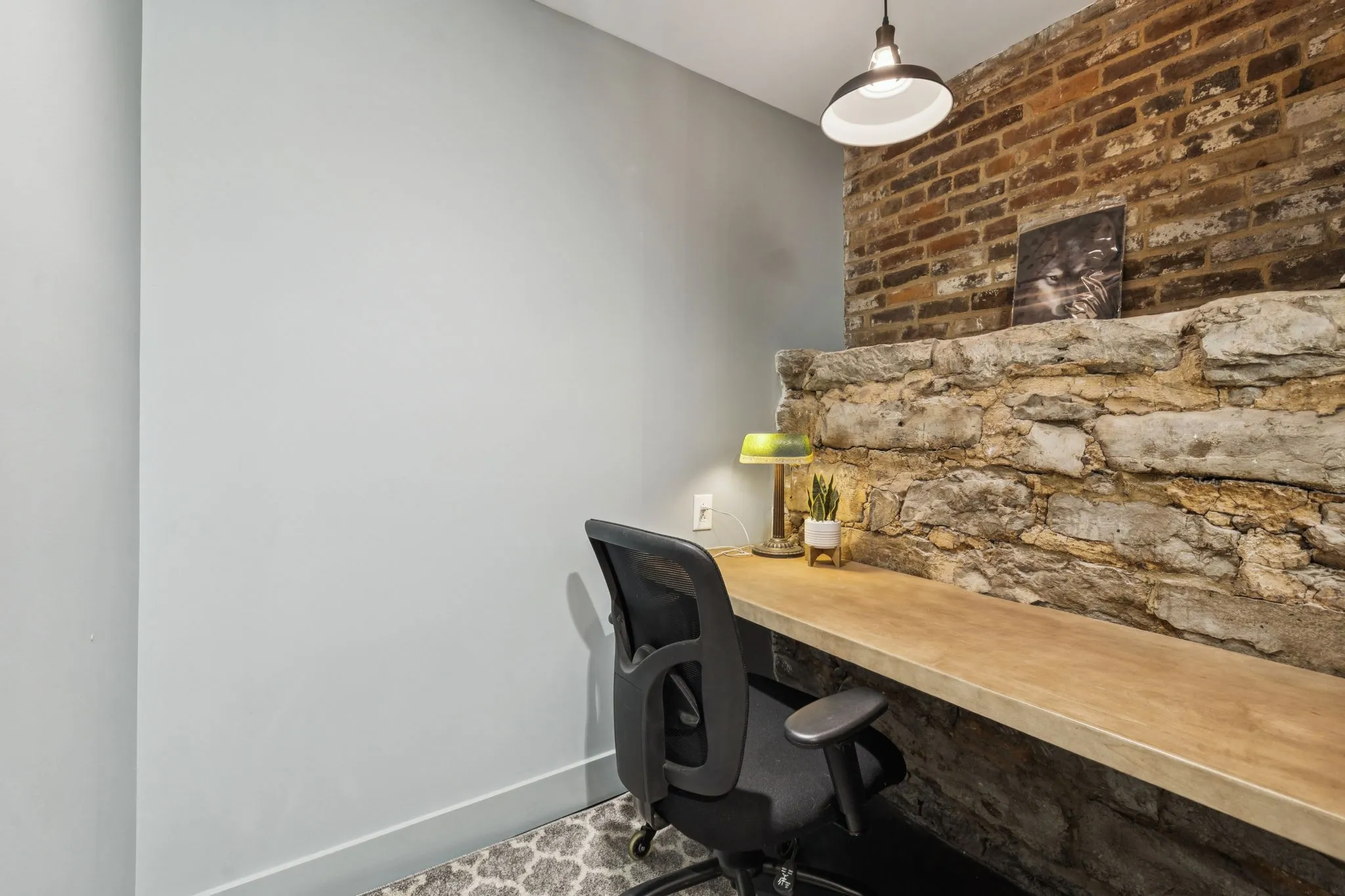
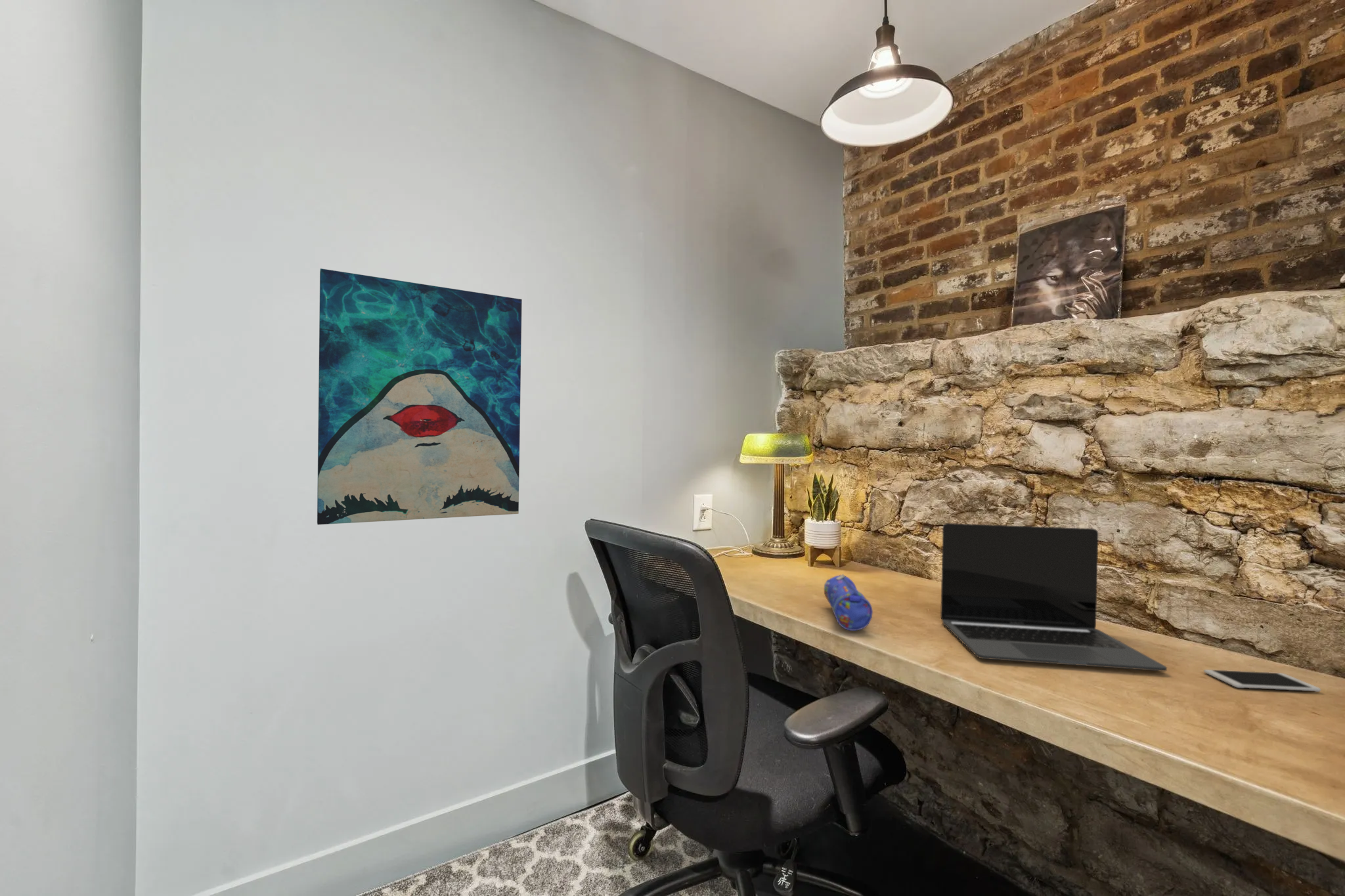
+ wall art (427, 402)
+ smartphone (1260, 680)
+ pencil case (847, 600)
+ laptop (1042, 589)
